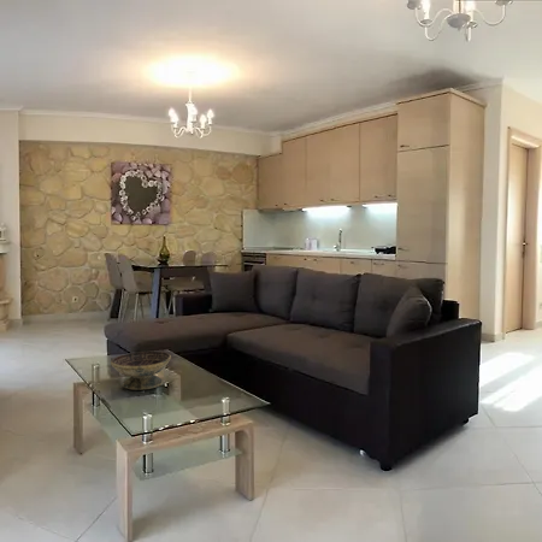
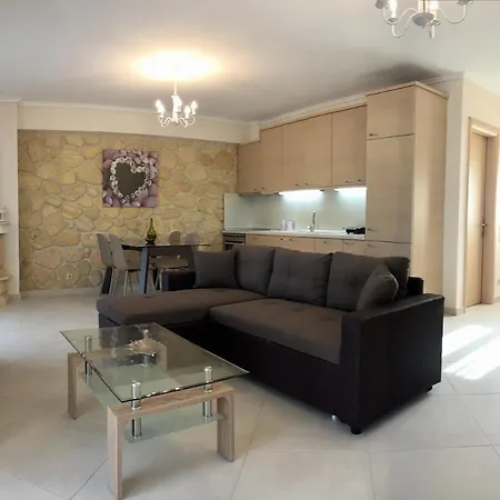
- decorative bowl (141, 370)
